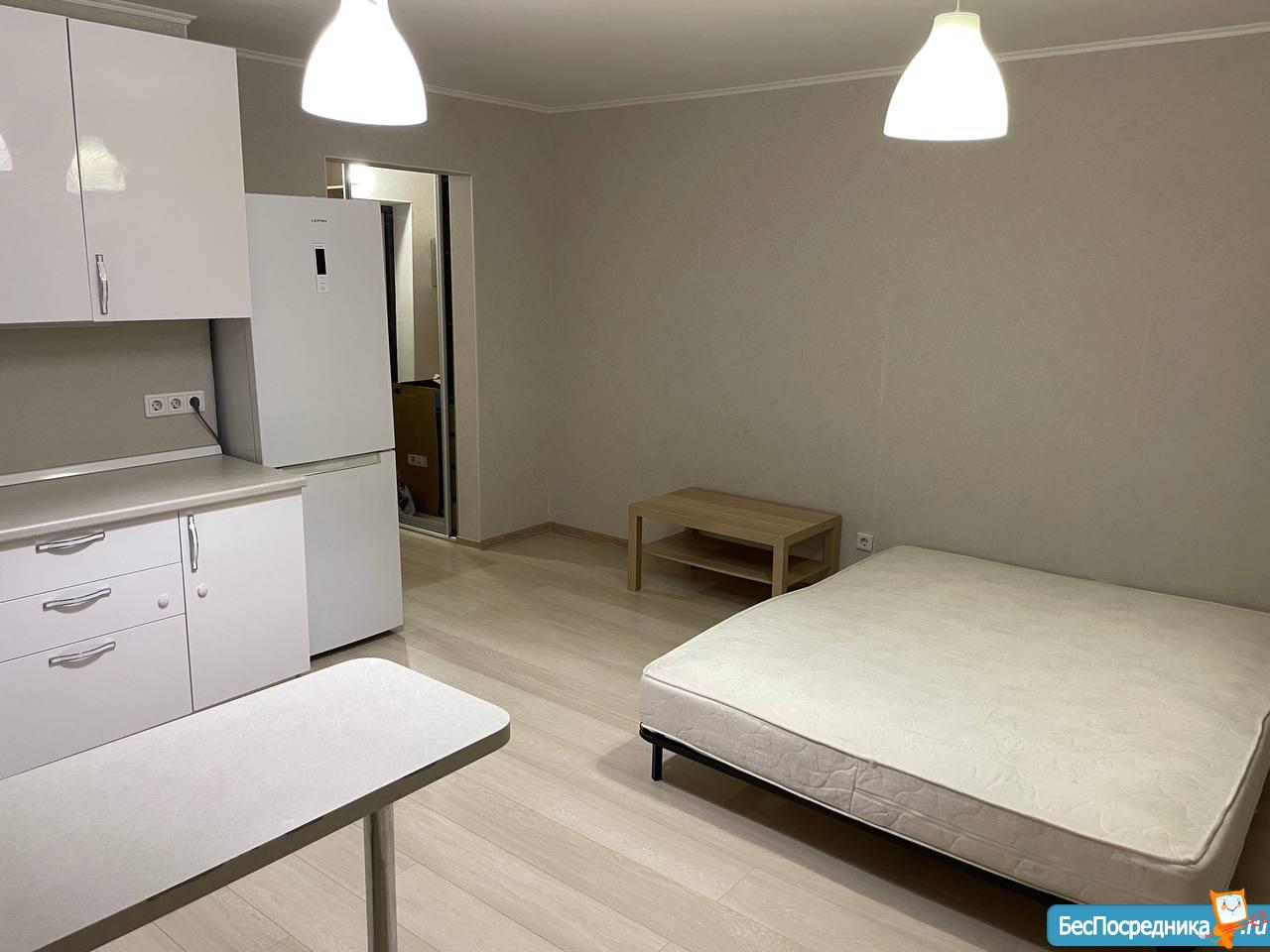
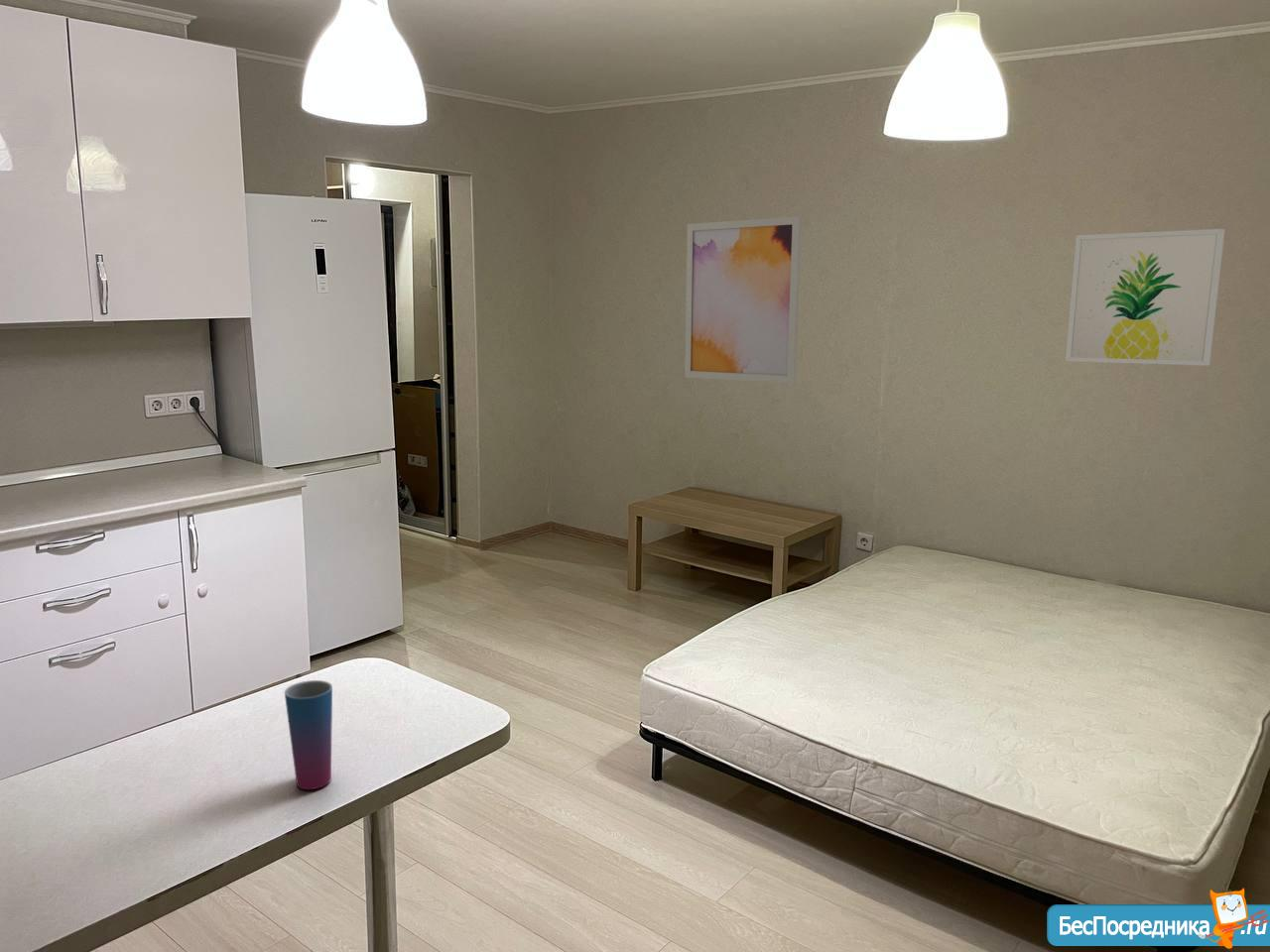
+ wall art (1141, 298)
+ cup (311, 735)
+ wall art (739, 301)
